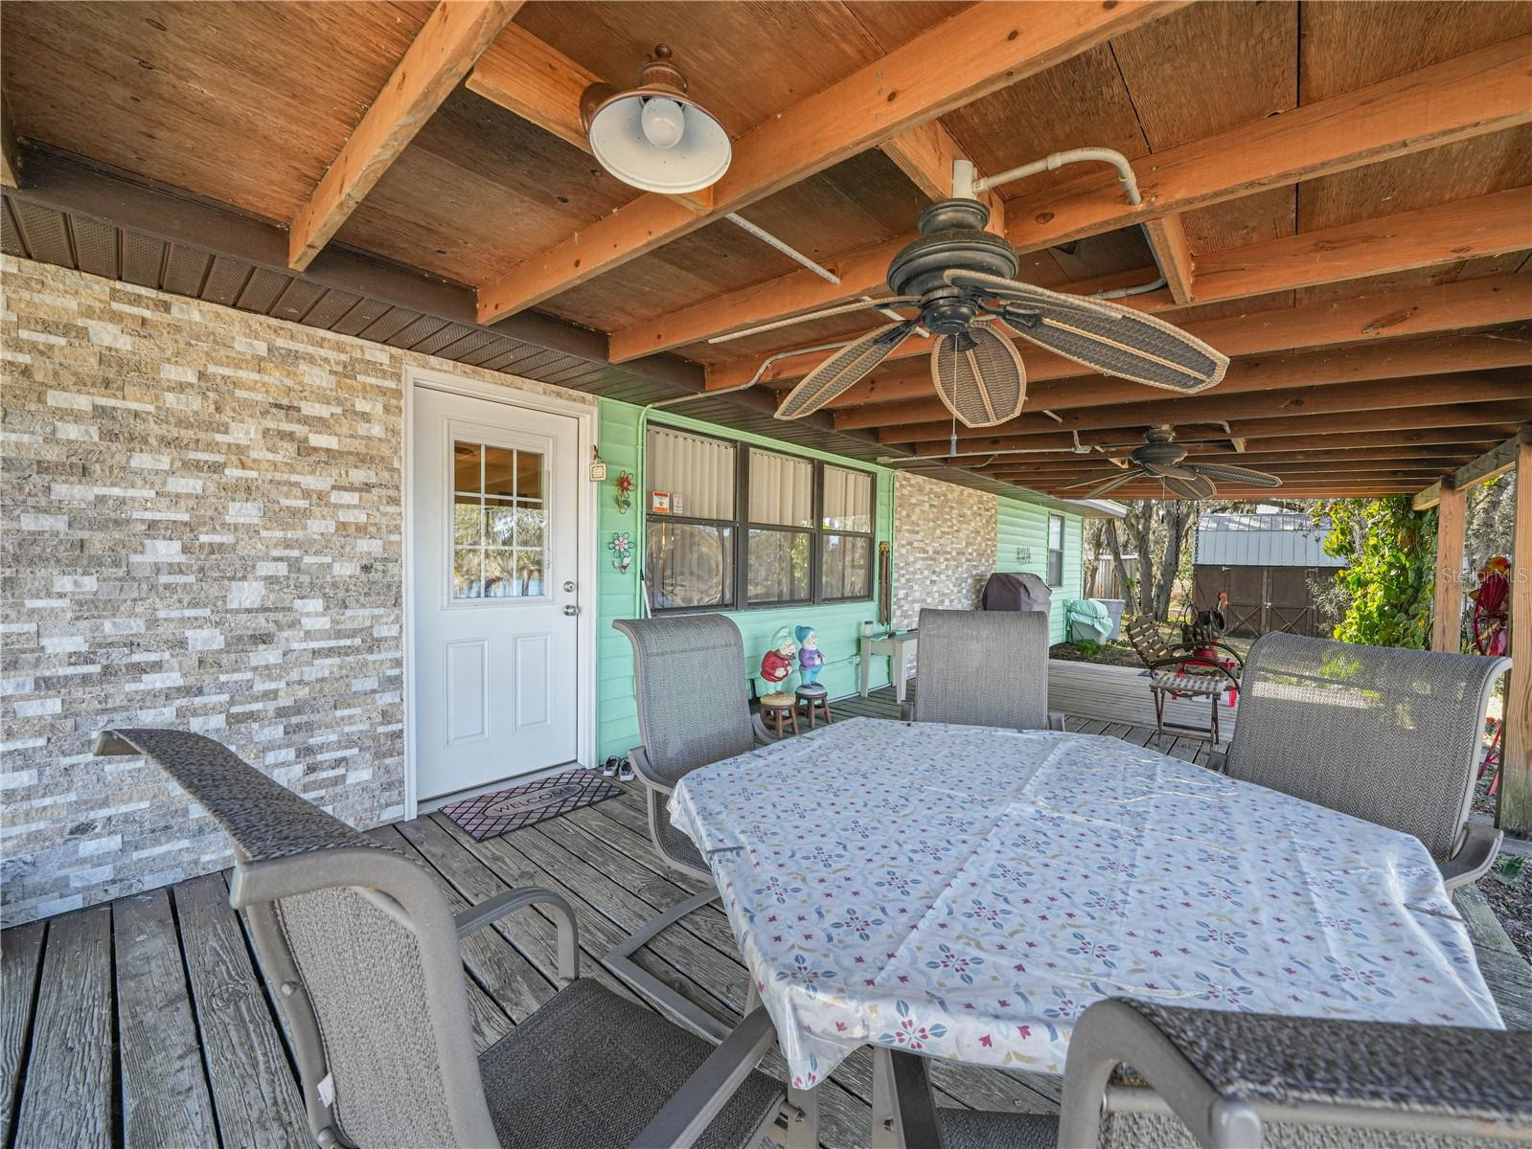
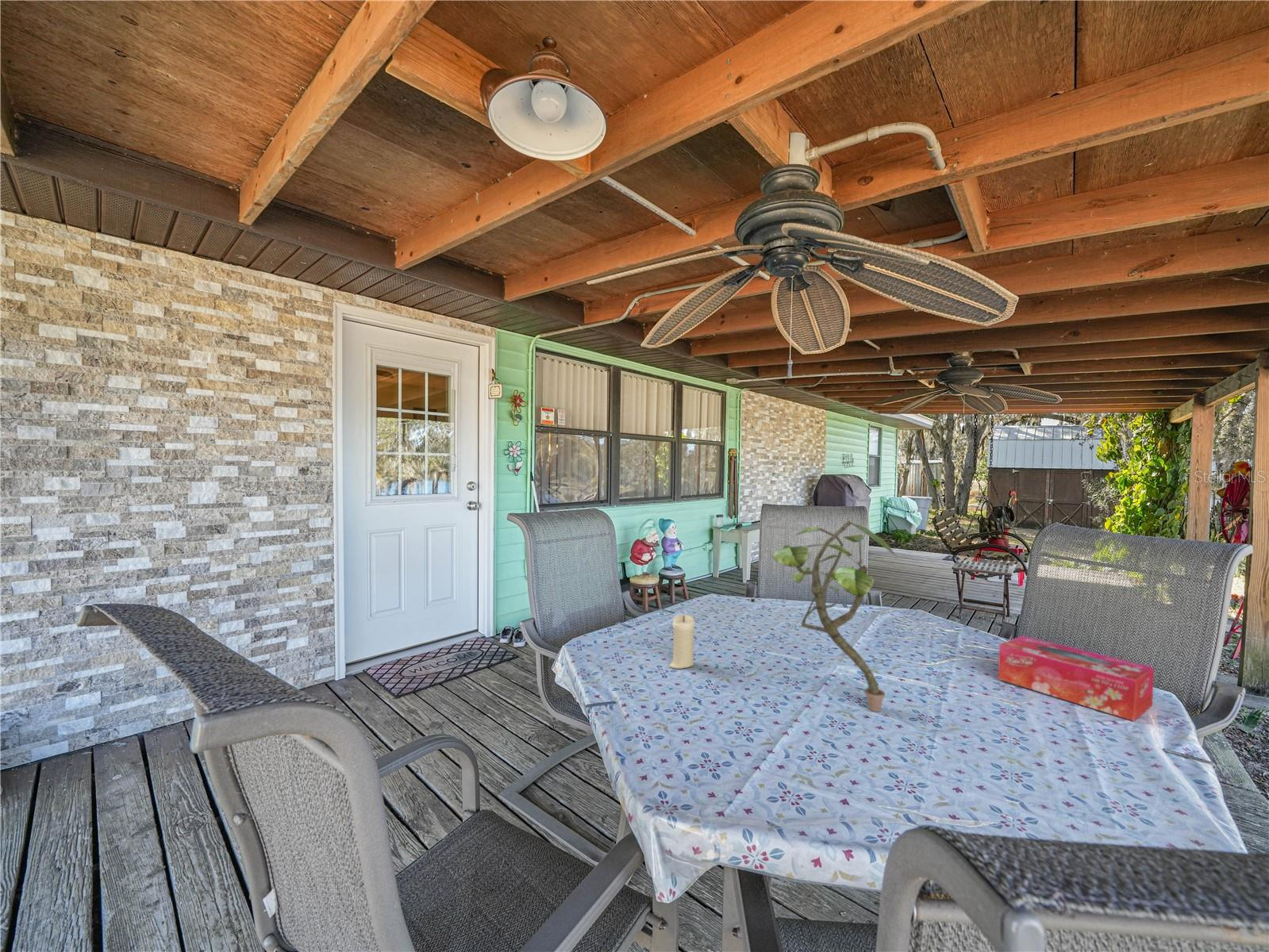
+ potted plant (817, 612)
+ candle (683, 639)
+ tissue box (1071, 674)
